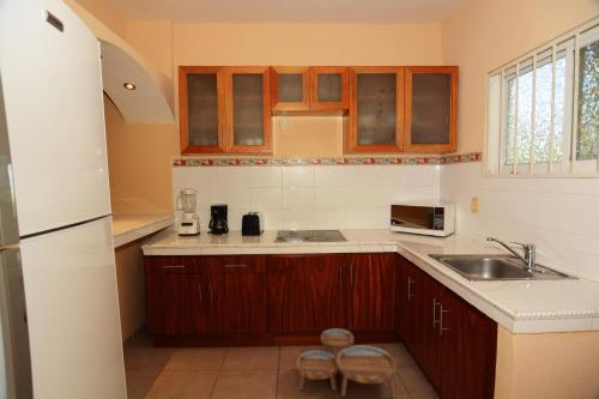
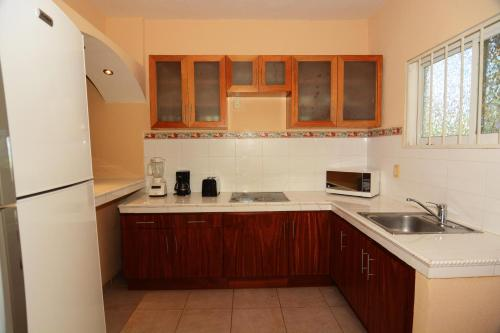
- nesting tables (344, 363)
